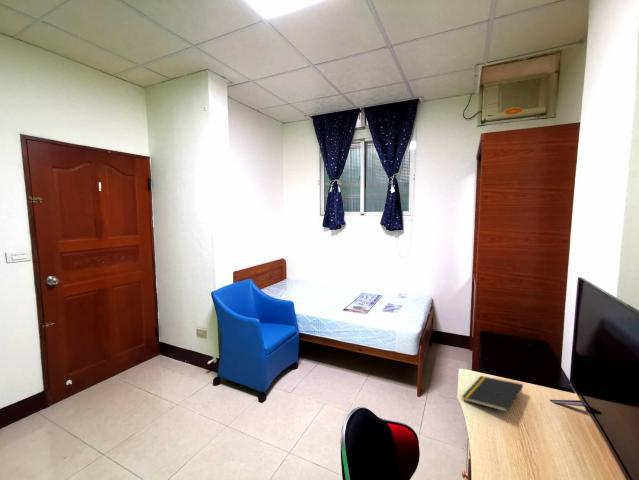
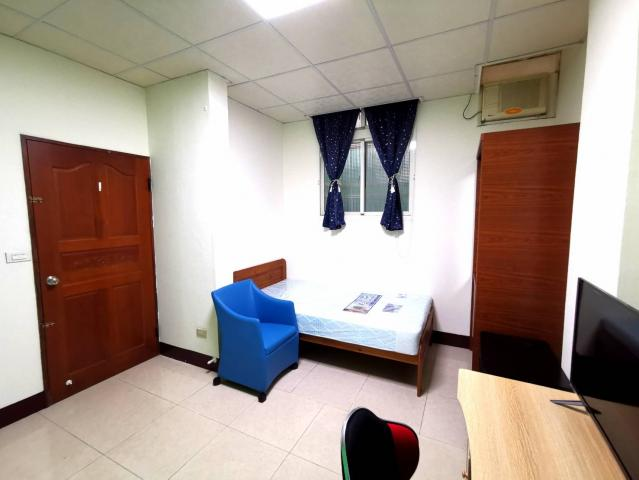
- notepad (492, 391)
